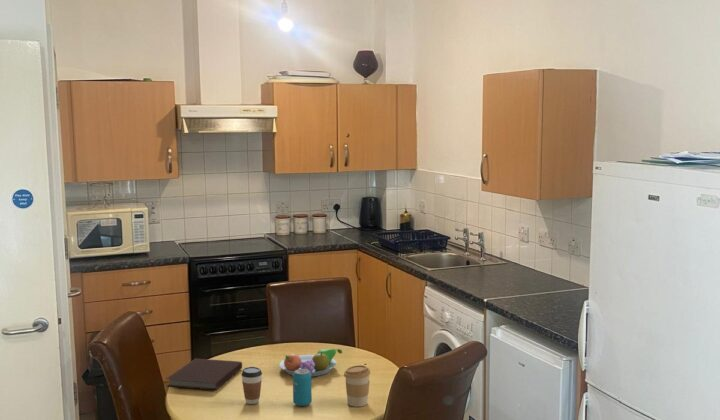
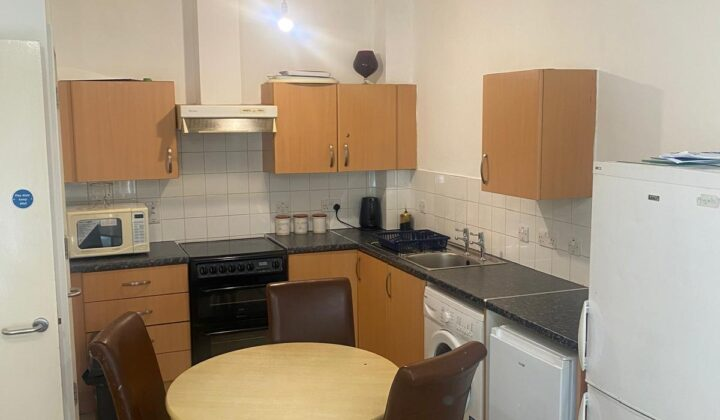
- coffee cup (357, 385)
- coffee cup (252, 385)
- fruit bowl (310, 358)
- notebook (205, 373)
- beverage can (302, 387)
